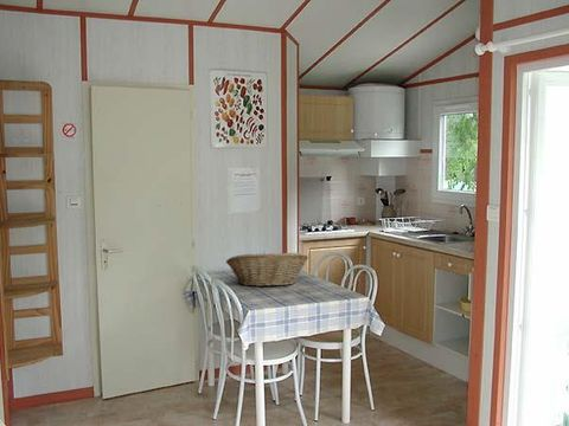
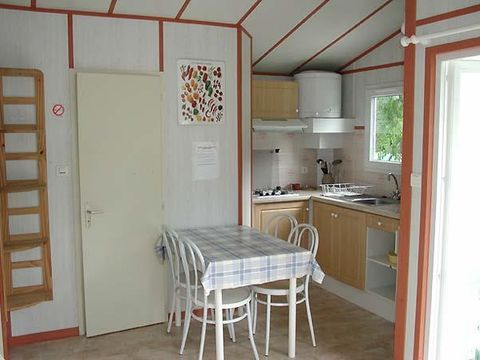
- fruit basket (267, 265)
